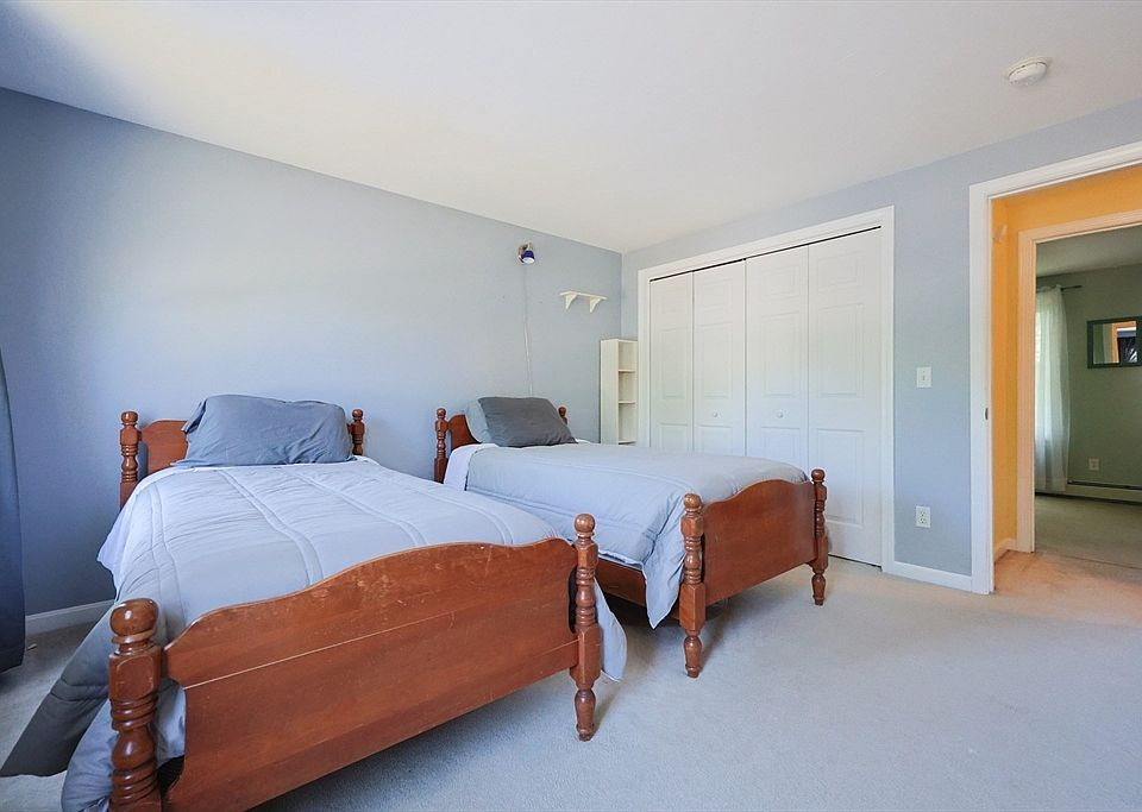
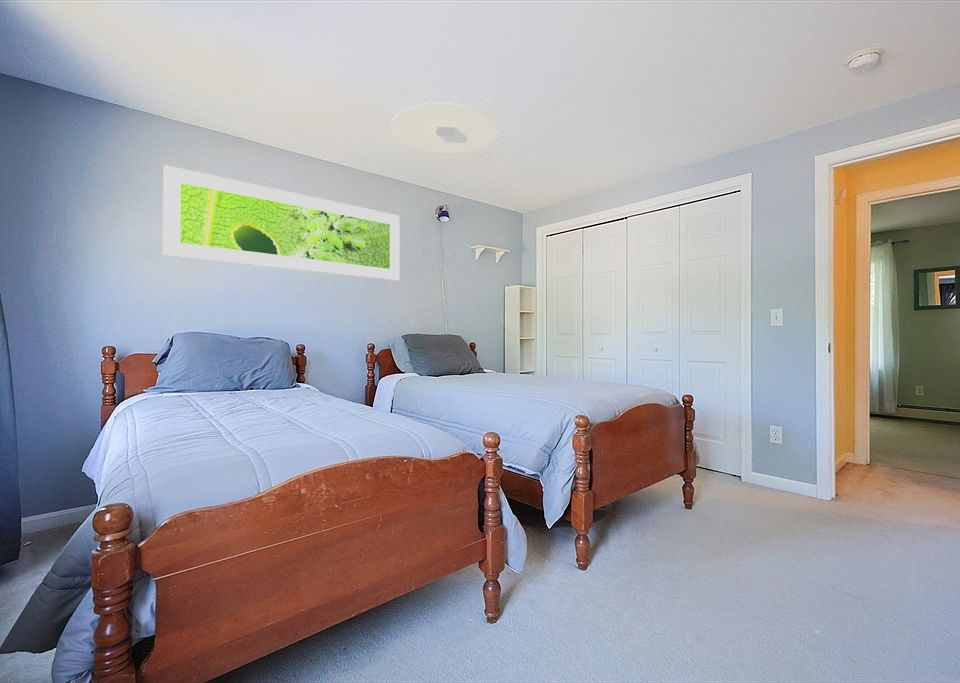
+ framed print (300, 232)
+ ceiling light (445, 126)
